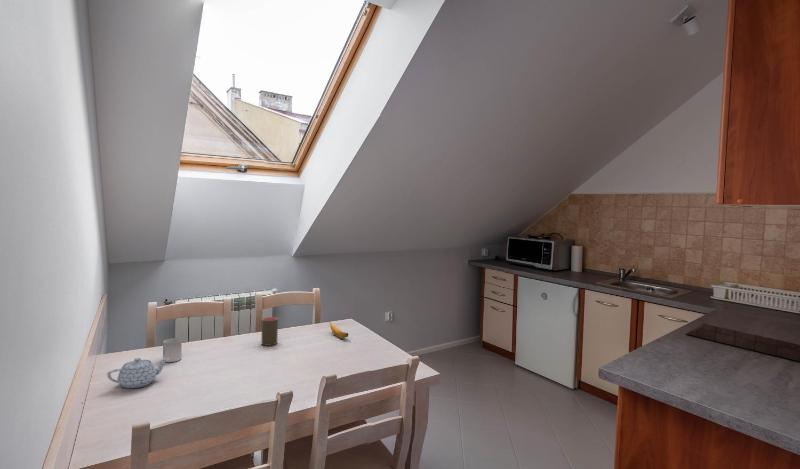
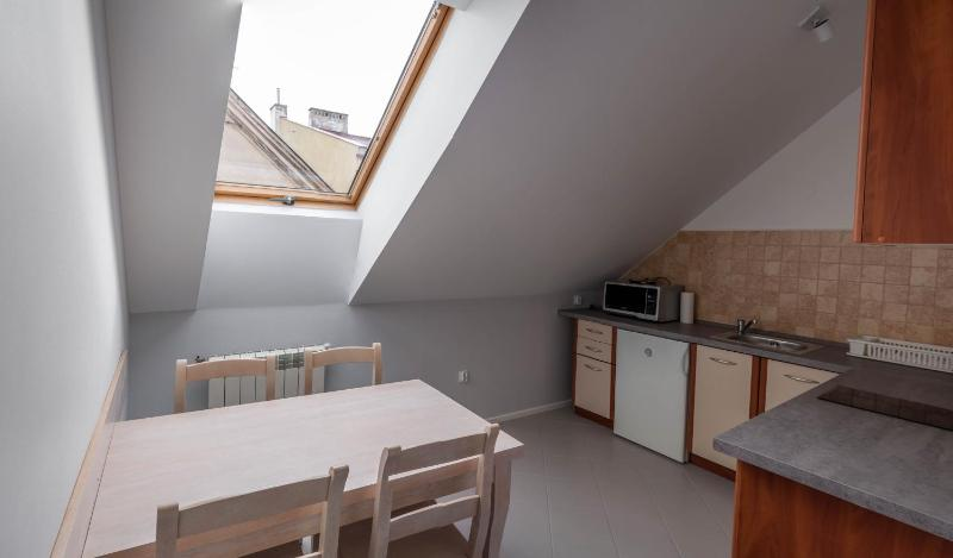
- cup (269, 331)
- teapot (139, 370)
- cup (173, 348)
- banana (338, 330)
